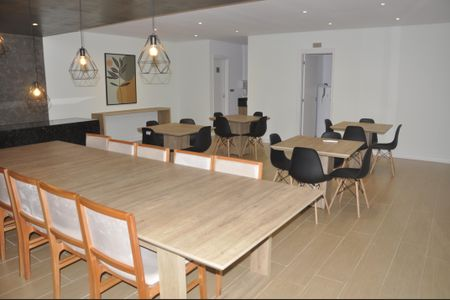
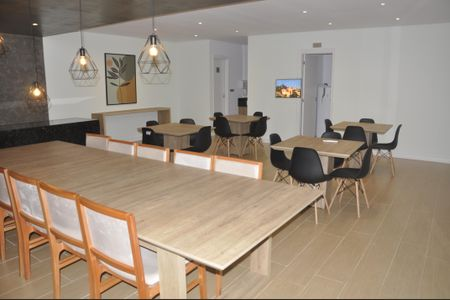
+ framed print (288, 88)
